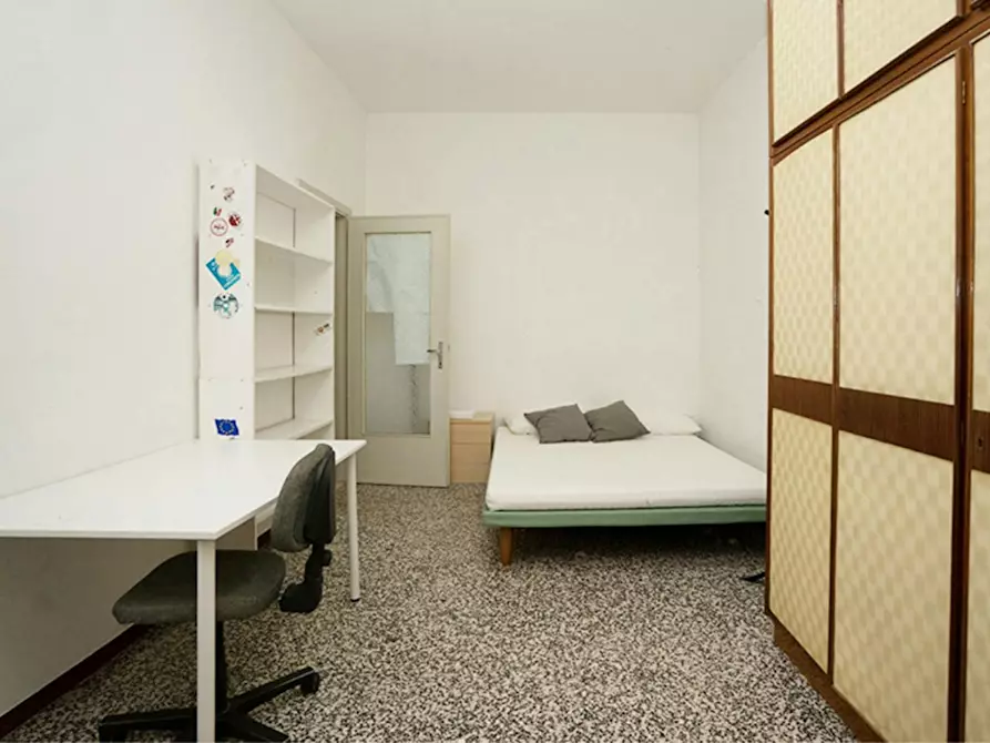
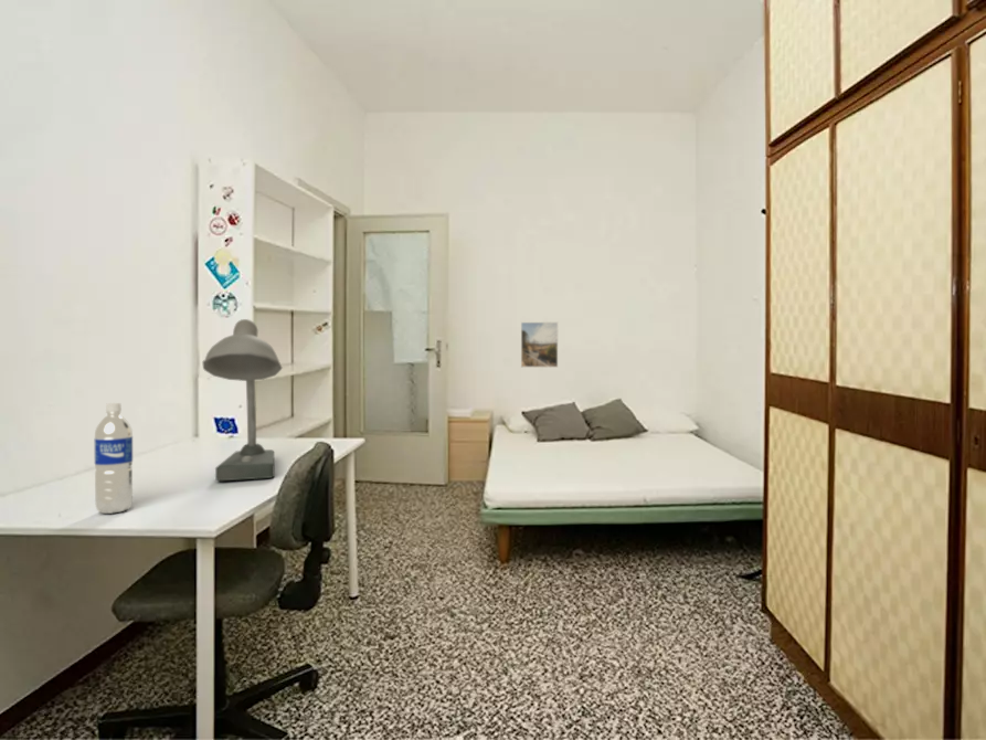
+ desk lamp (247, 397)
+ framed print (539, 345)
+ water bottle (114, 456)
